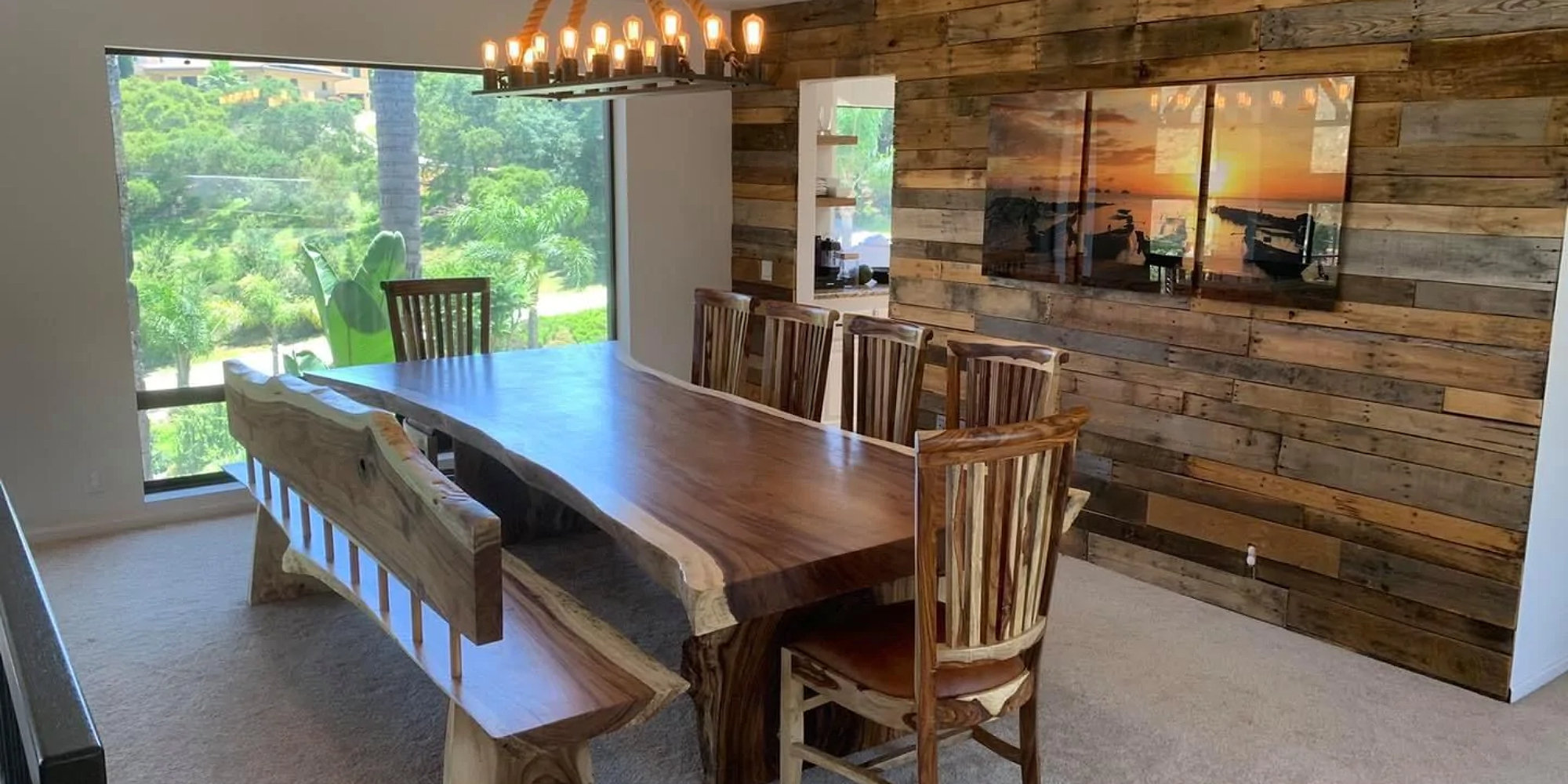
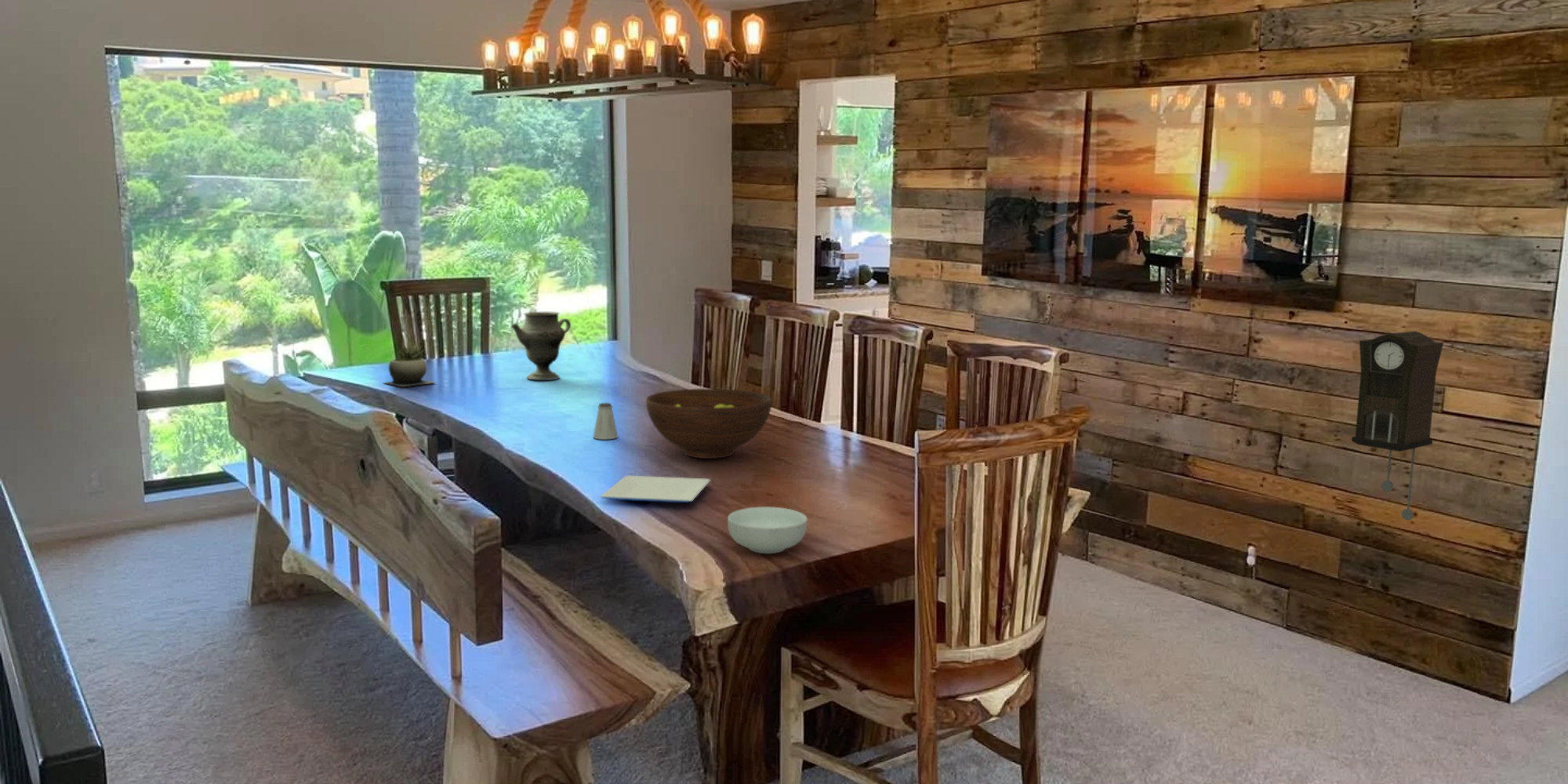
+ plate (657, 491)
+ fruit bowl (709, 426)
+ cereal bowl (767, 532)
+ pendulum clock (1393, 427)
+ decorative vase (542, 345)
+ succulent plant (408, 362)
+ saltshaker (605, 420)
